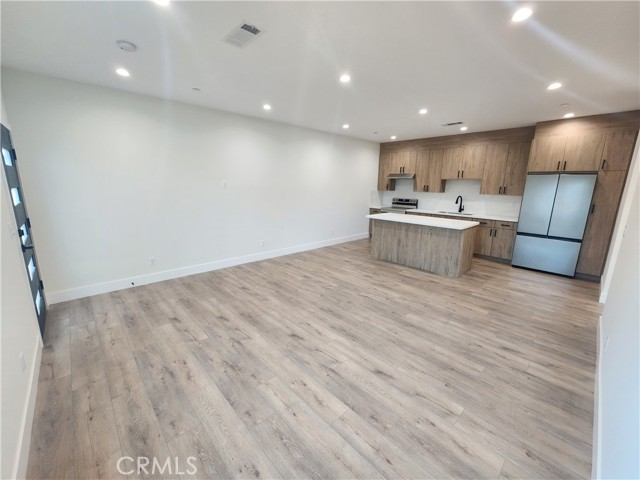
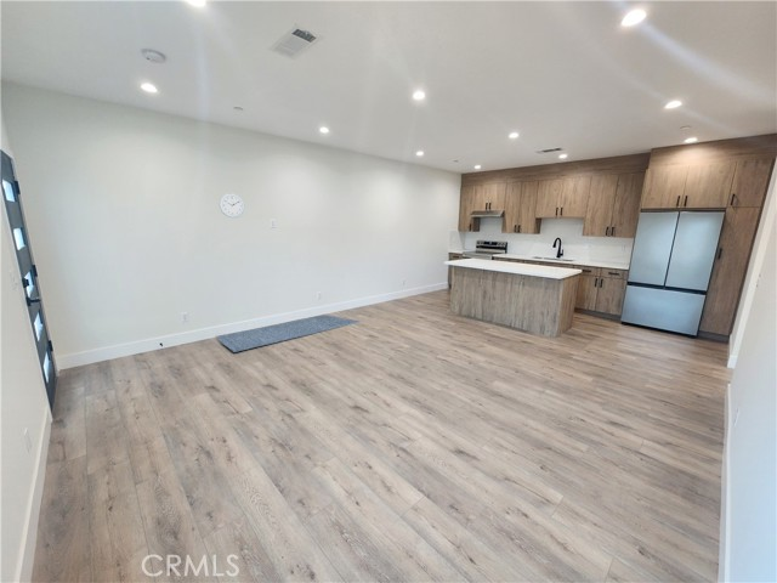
+ wall clock (232, 205)
+ rug (311, 324)
